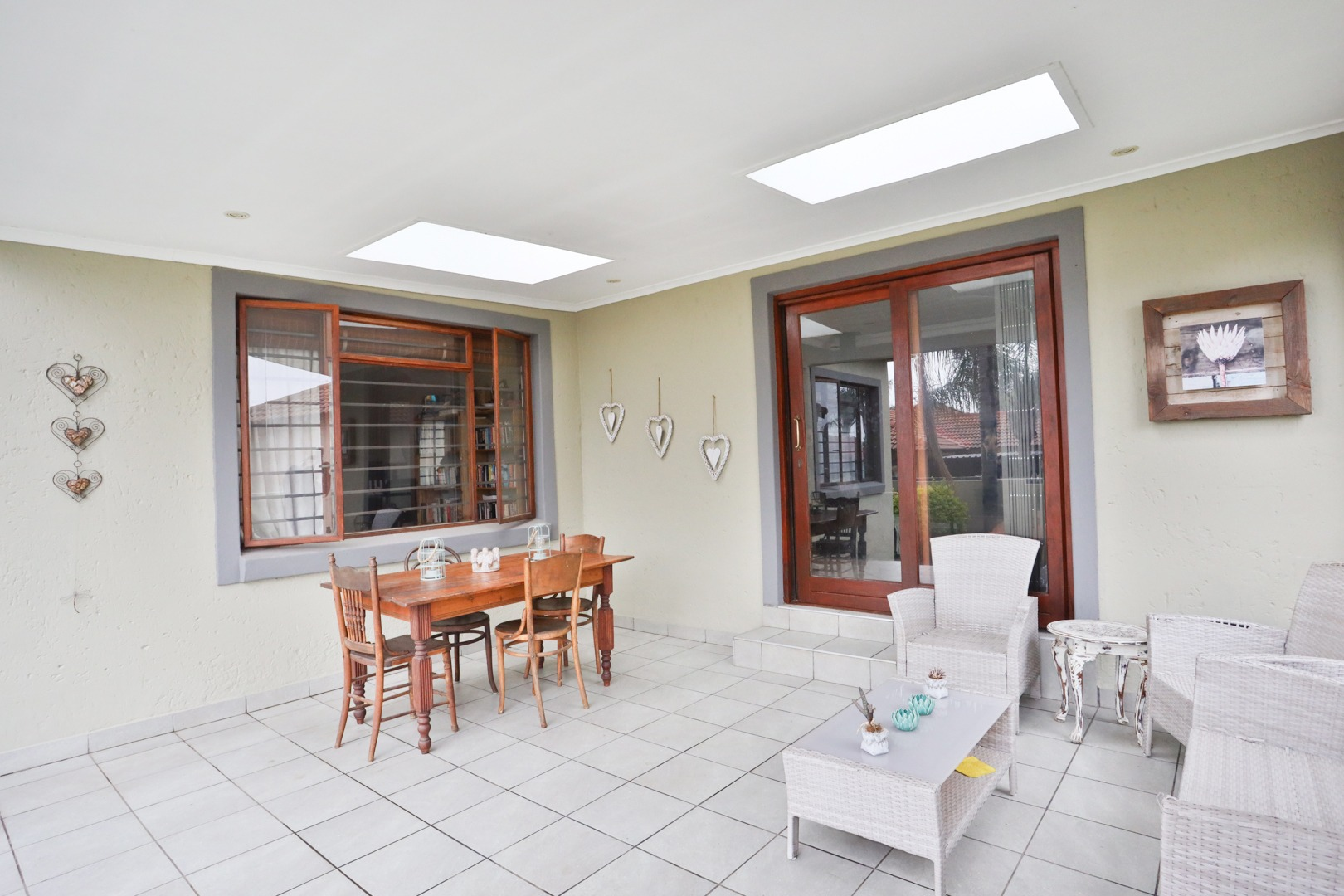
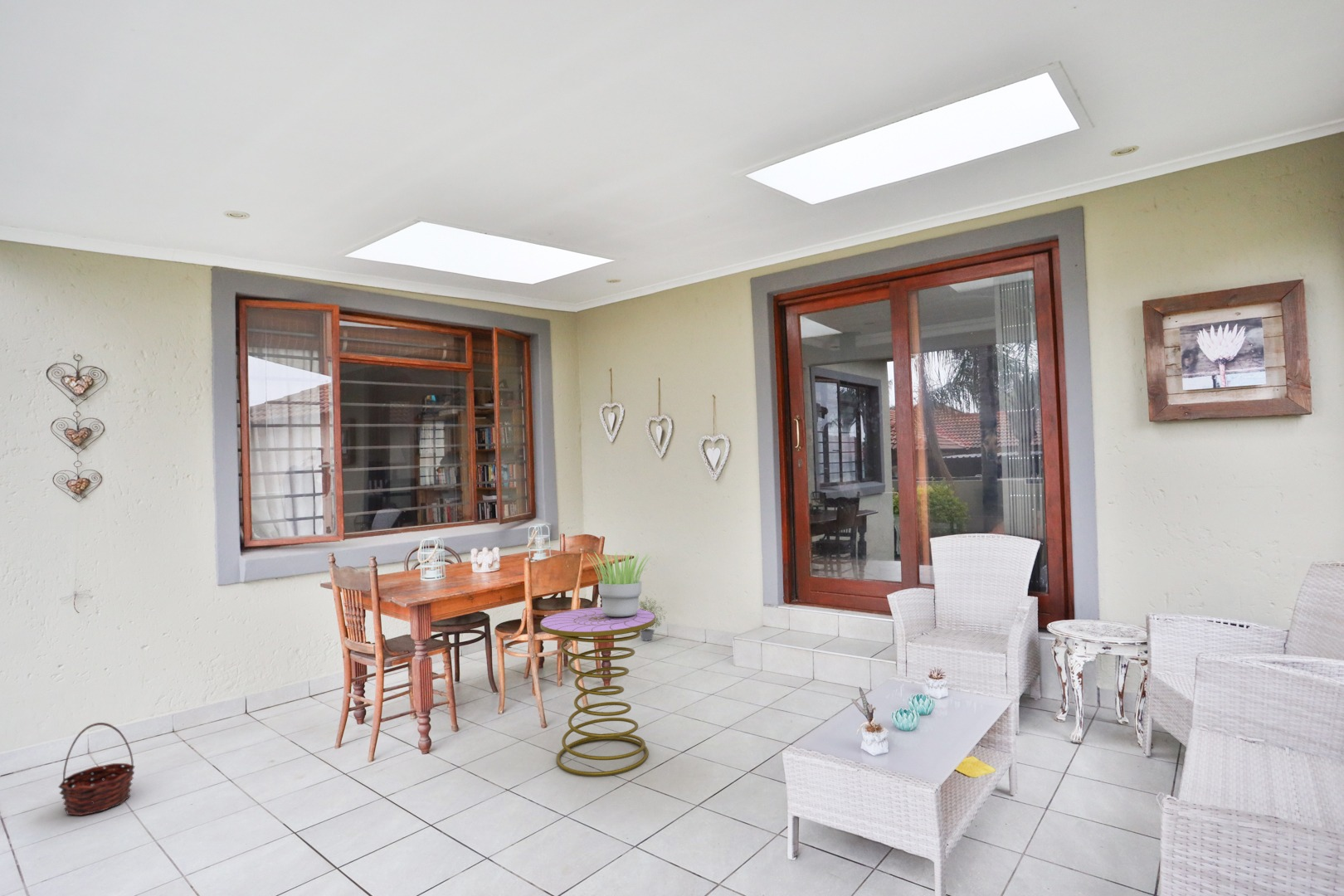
+ potted plant (618, 584)
+ side table (600, 687)
+ potted plant (651, 611)
+ basket (99, 766)
